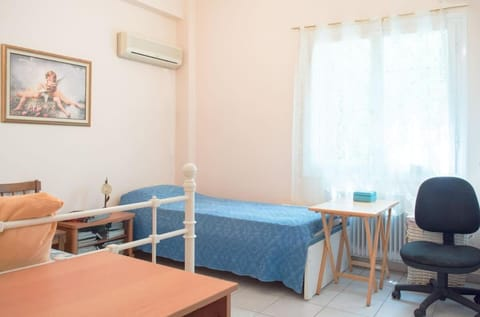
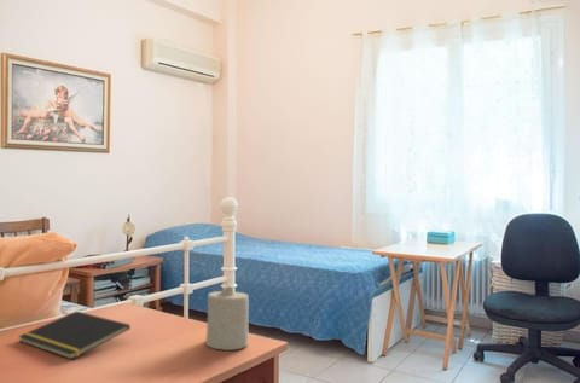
+ candle (226, 314)
+ notepad (74, 332)
